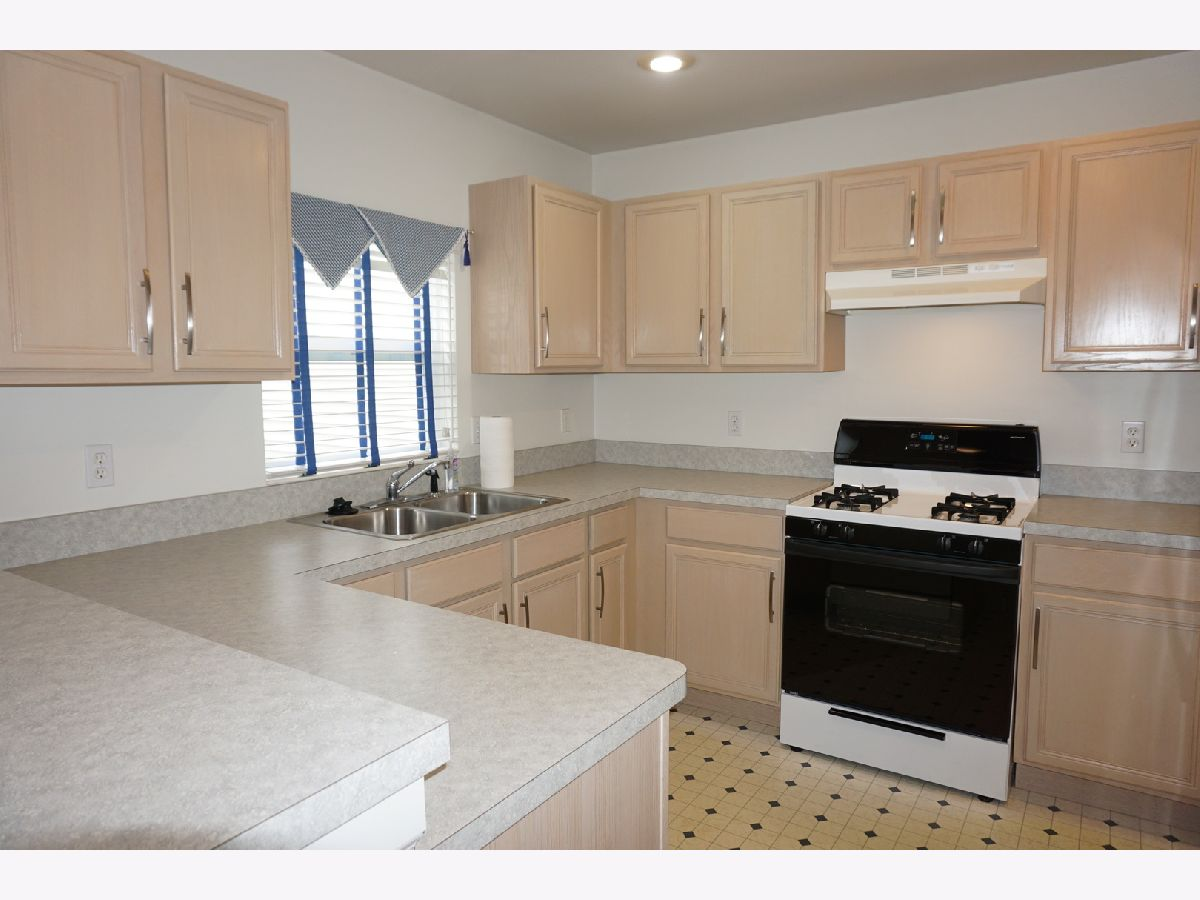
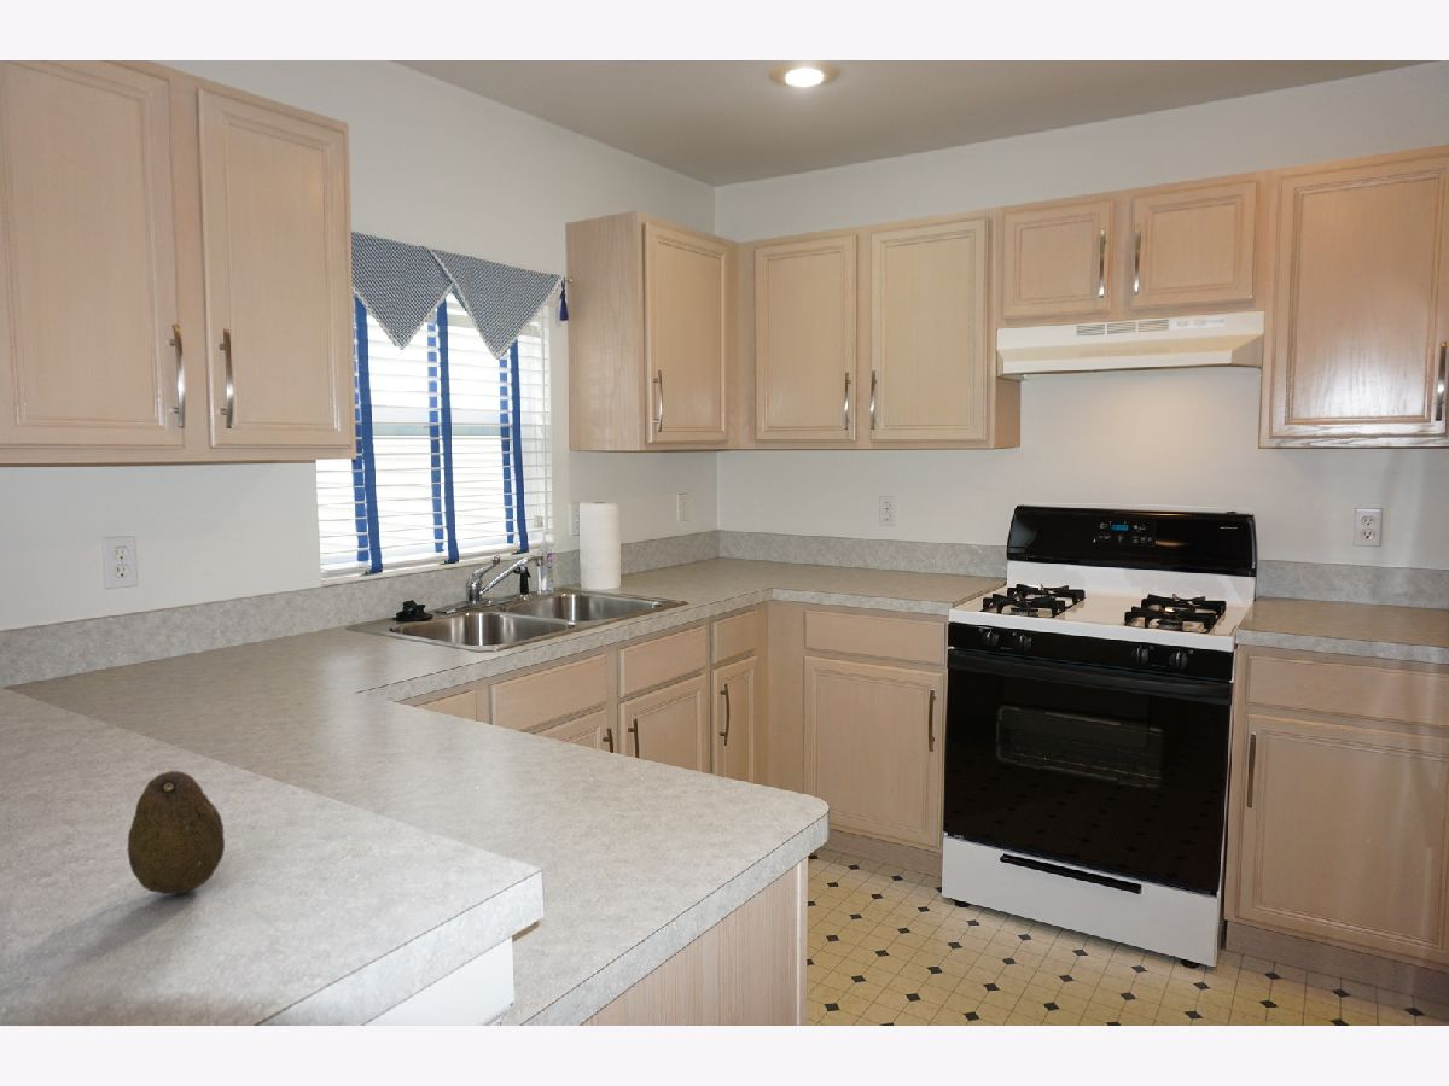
+ fruit (175, 830)
